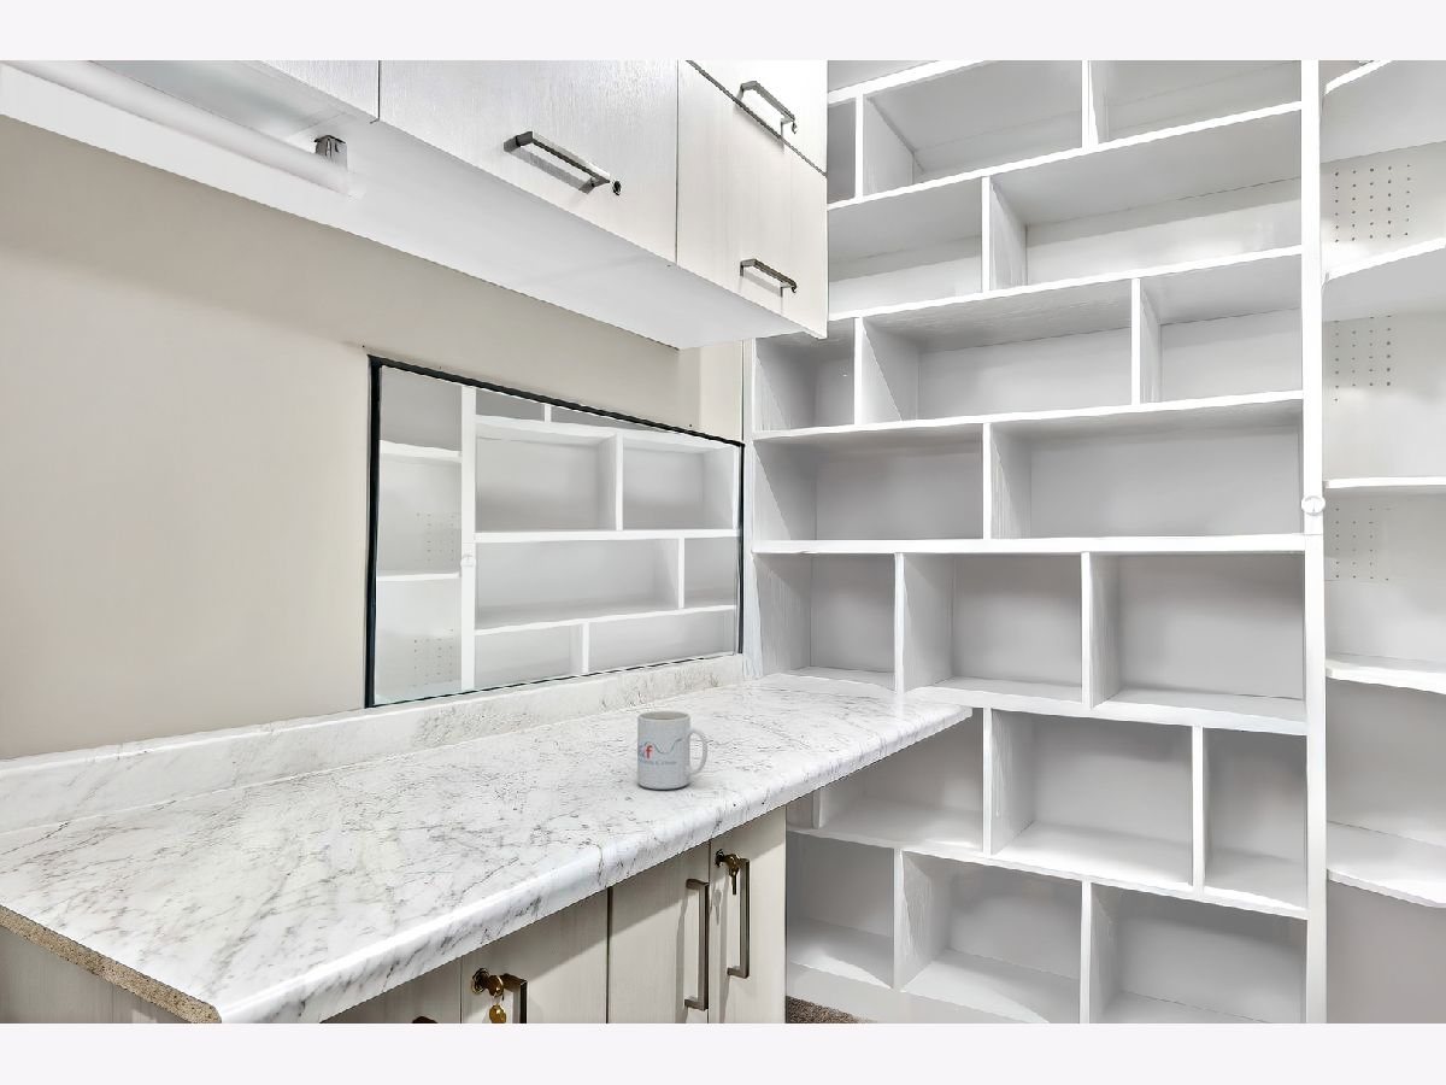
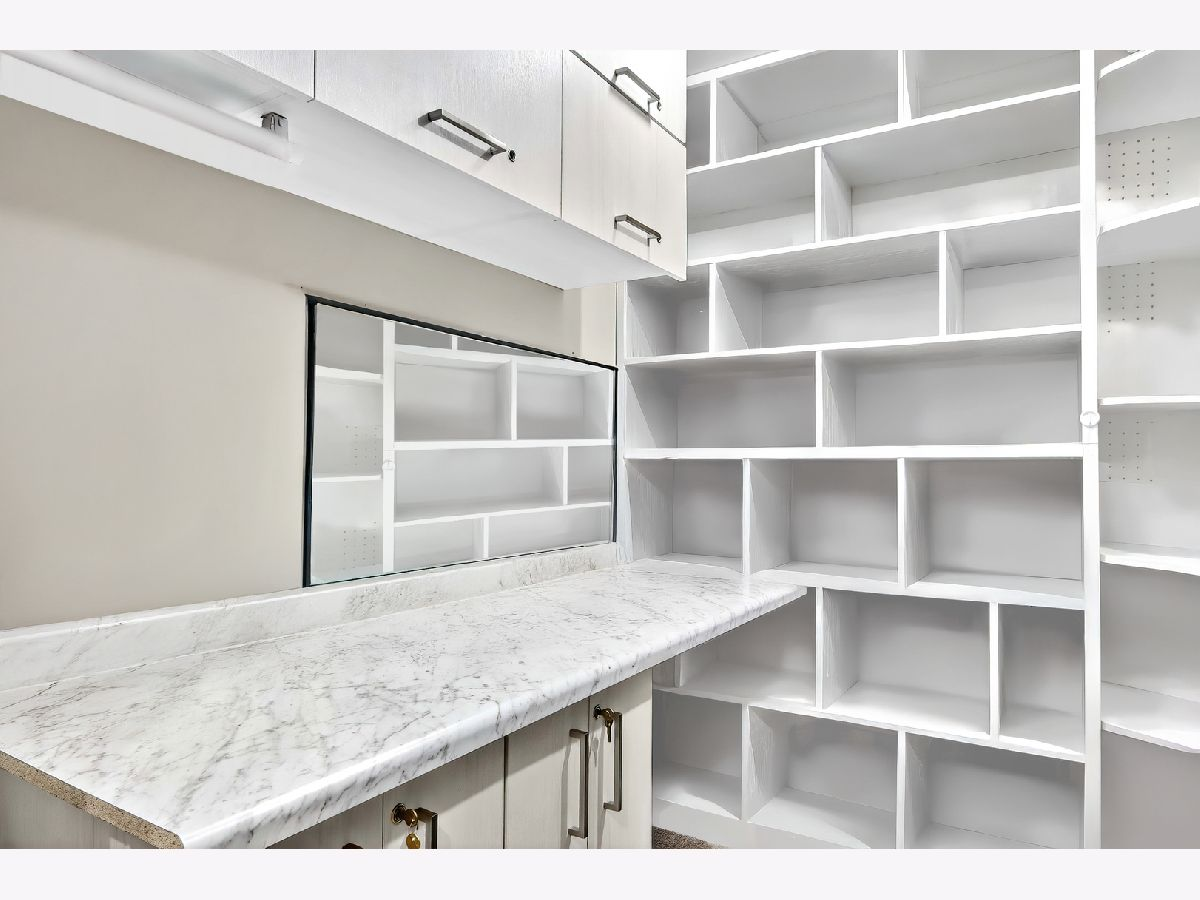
- mug (672, 750)
